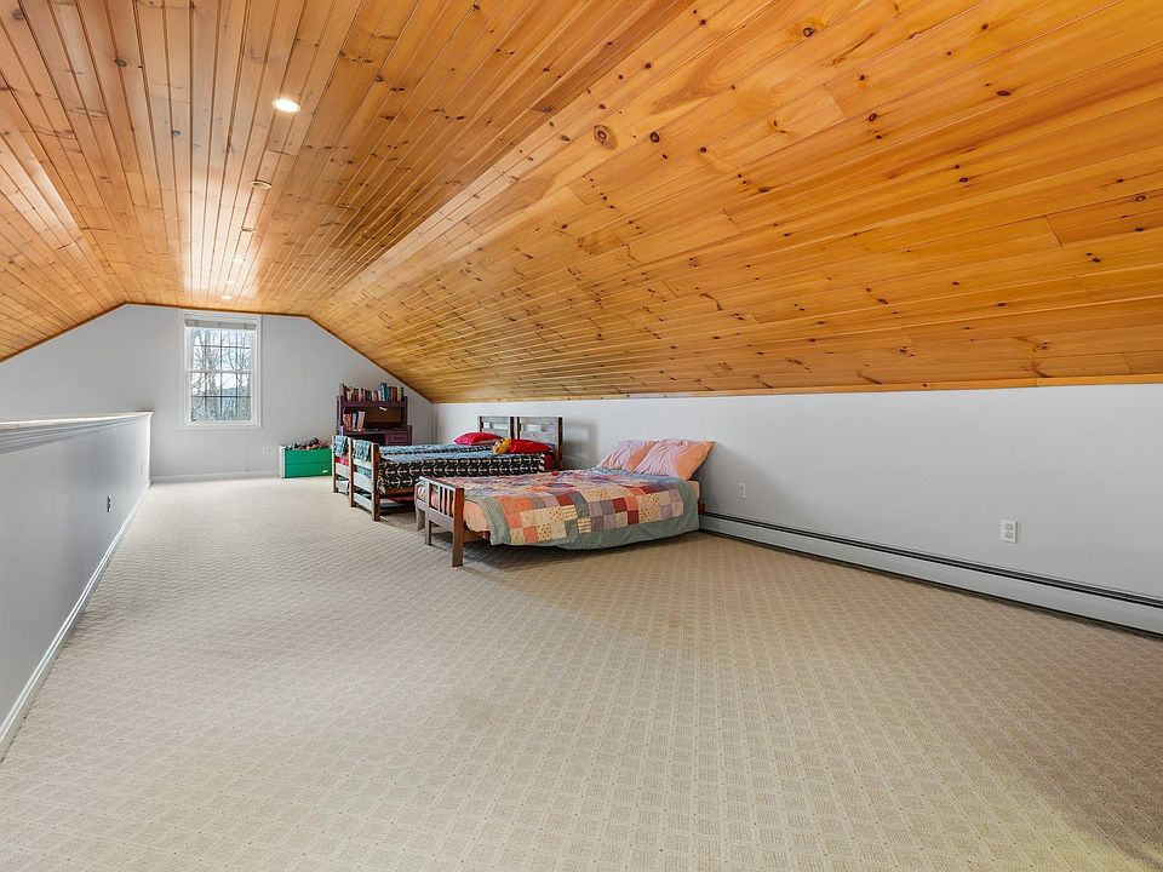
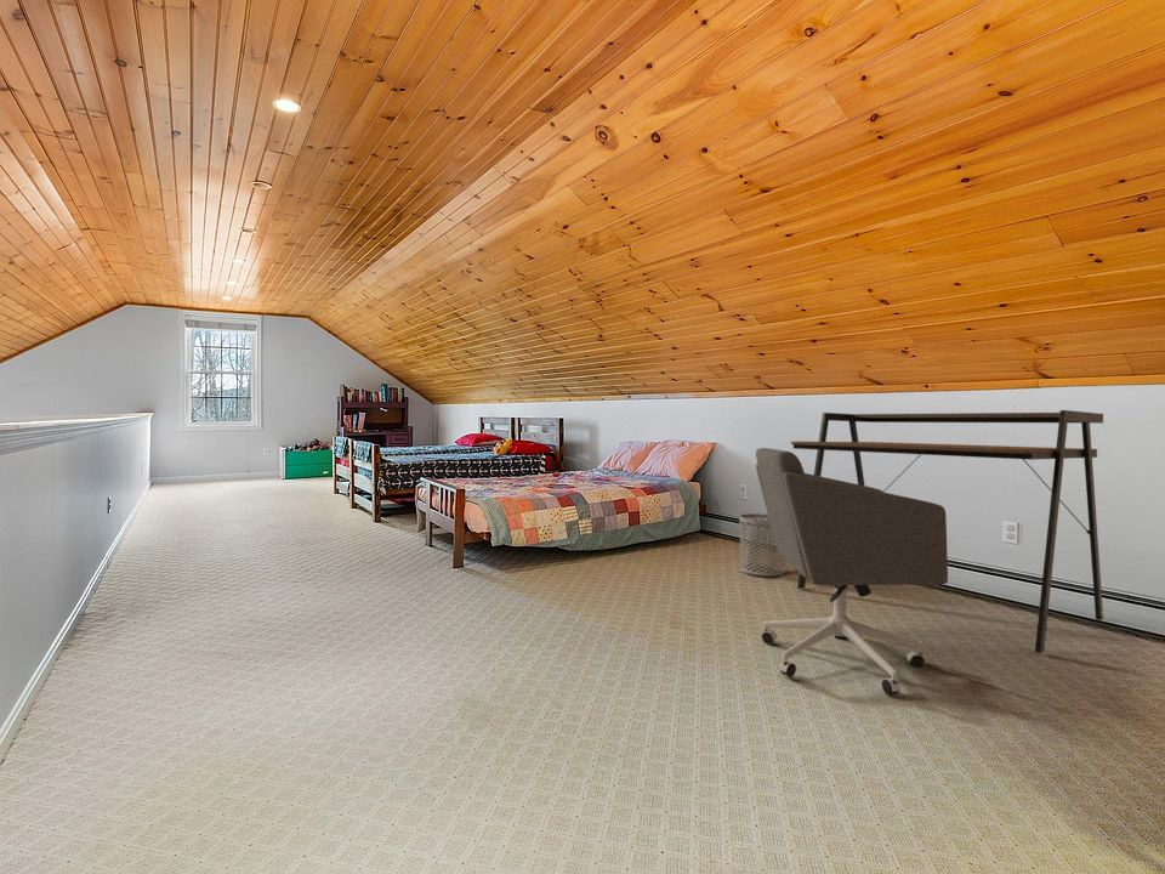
+ office chair (837, 556)
+ waste bin (763, 544)
+ desk (900, 473)
